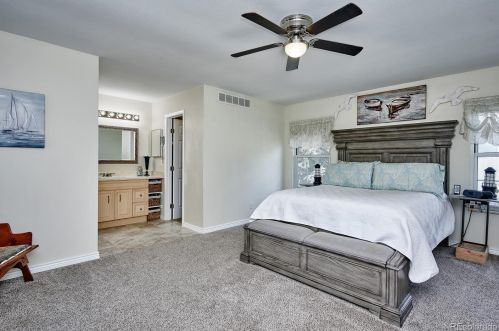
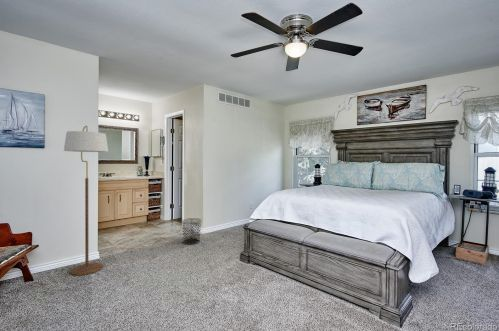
+ floor lamp (86, 197)
+ waste bin (191, 231)
